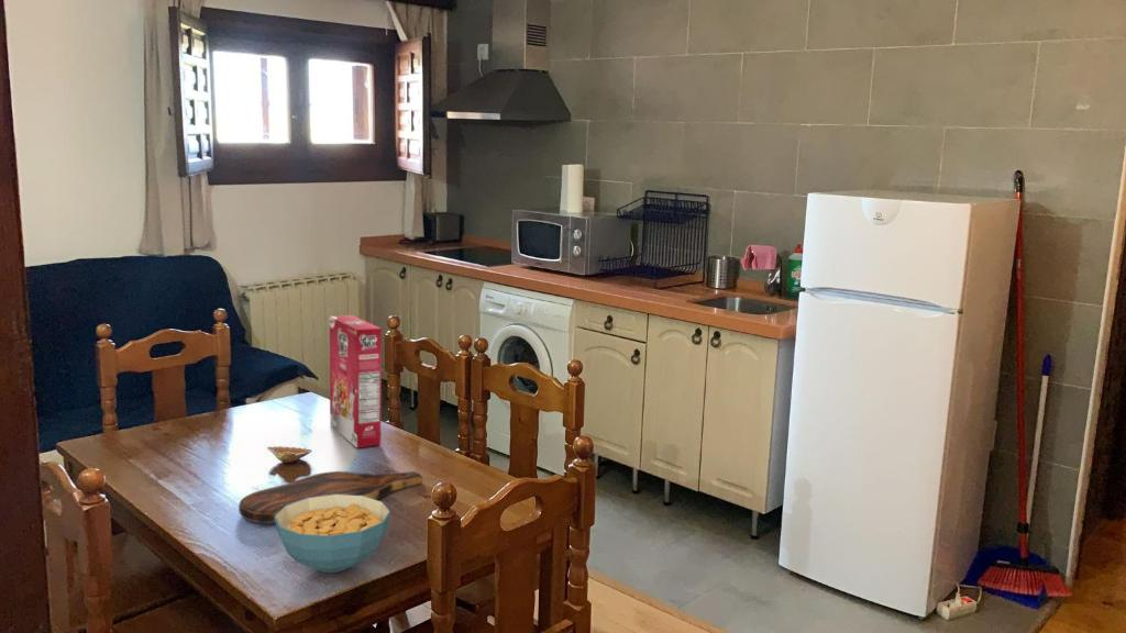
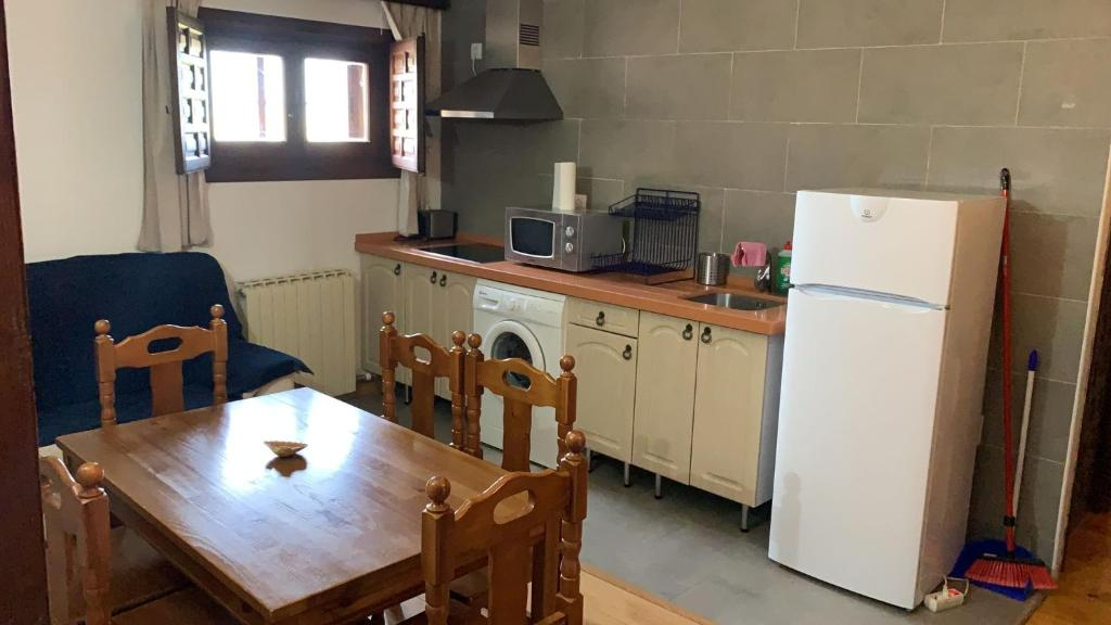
- cereal bowl (333, 540)
- cereal box (354, 378)
- cutting board (333, 490)
